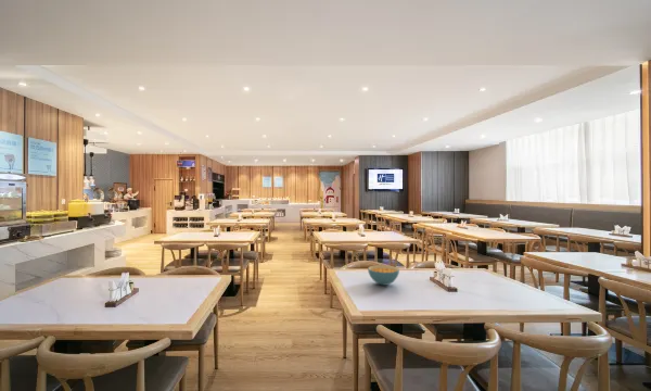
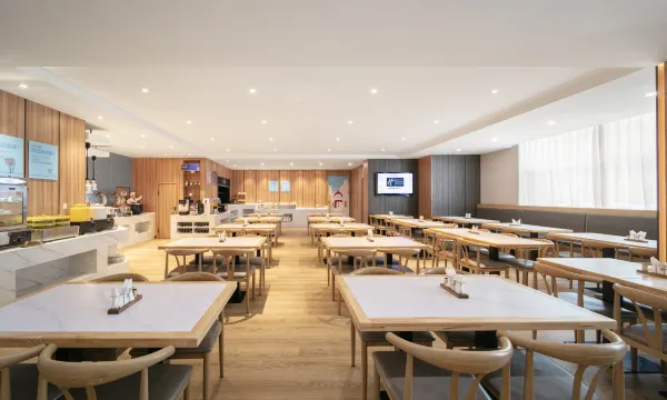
- cereal bowl (383, 276)
